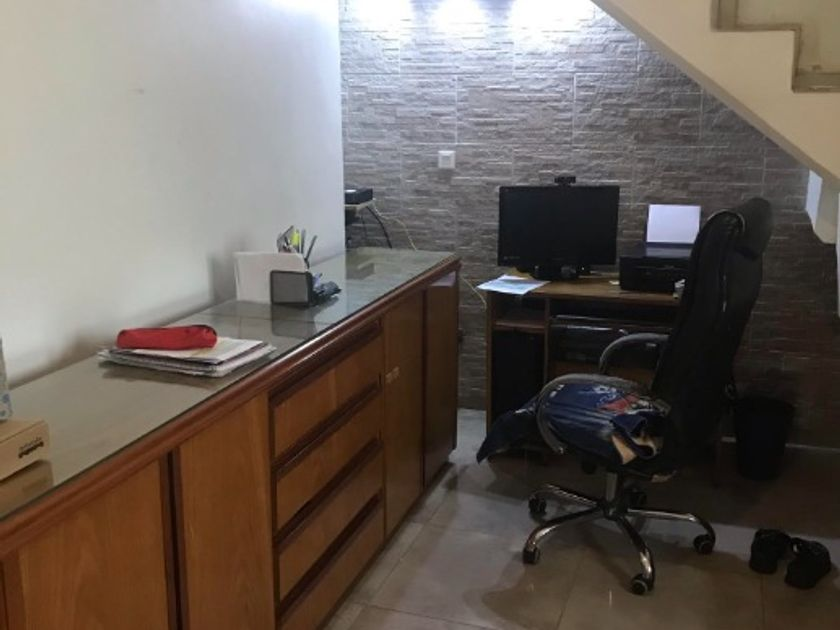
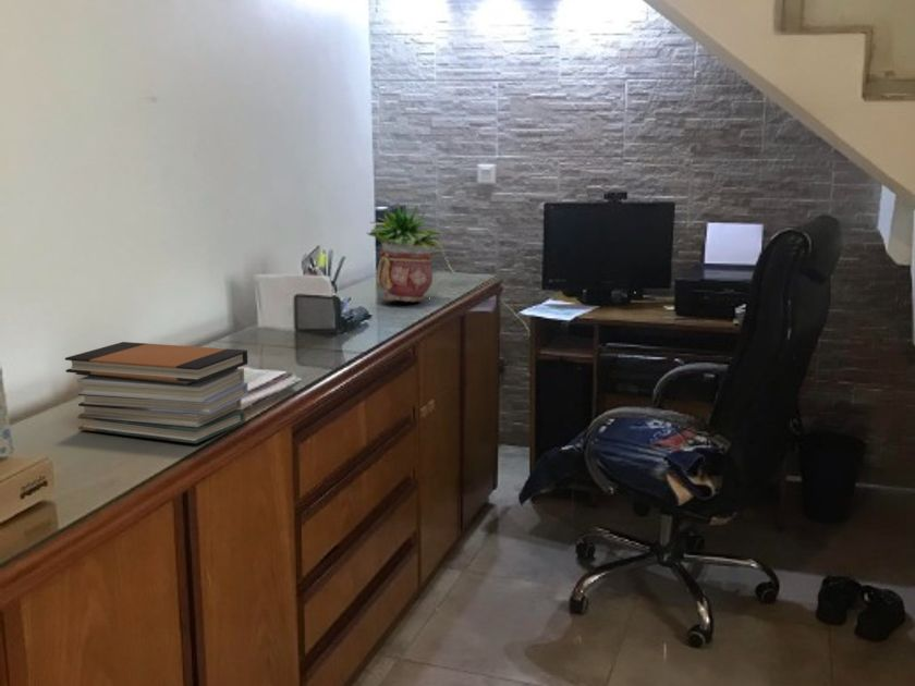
+ potted plant (407, 252)
+ book stack (161, 390)
